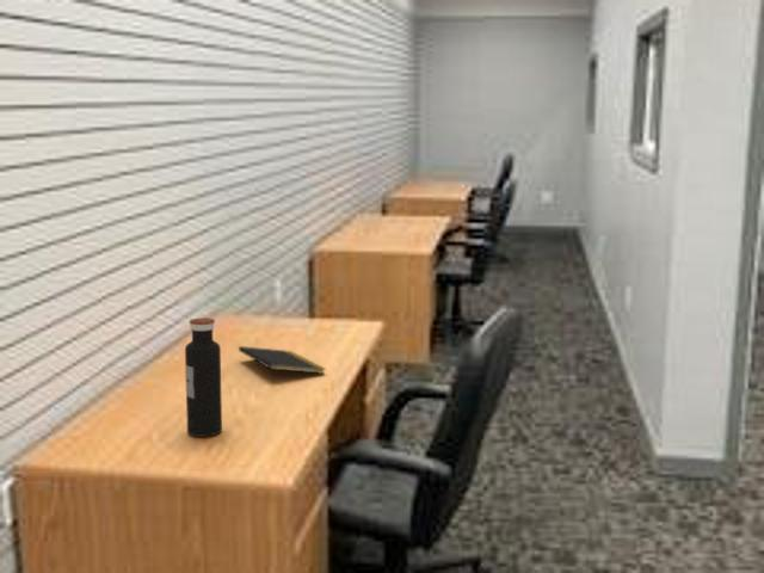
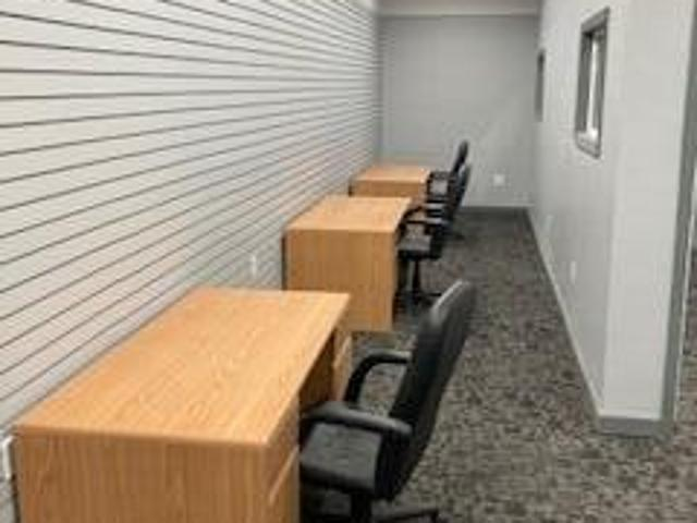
- notepad (281, 359)
- water bottle (203, 376)
